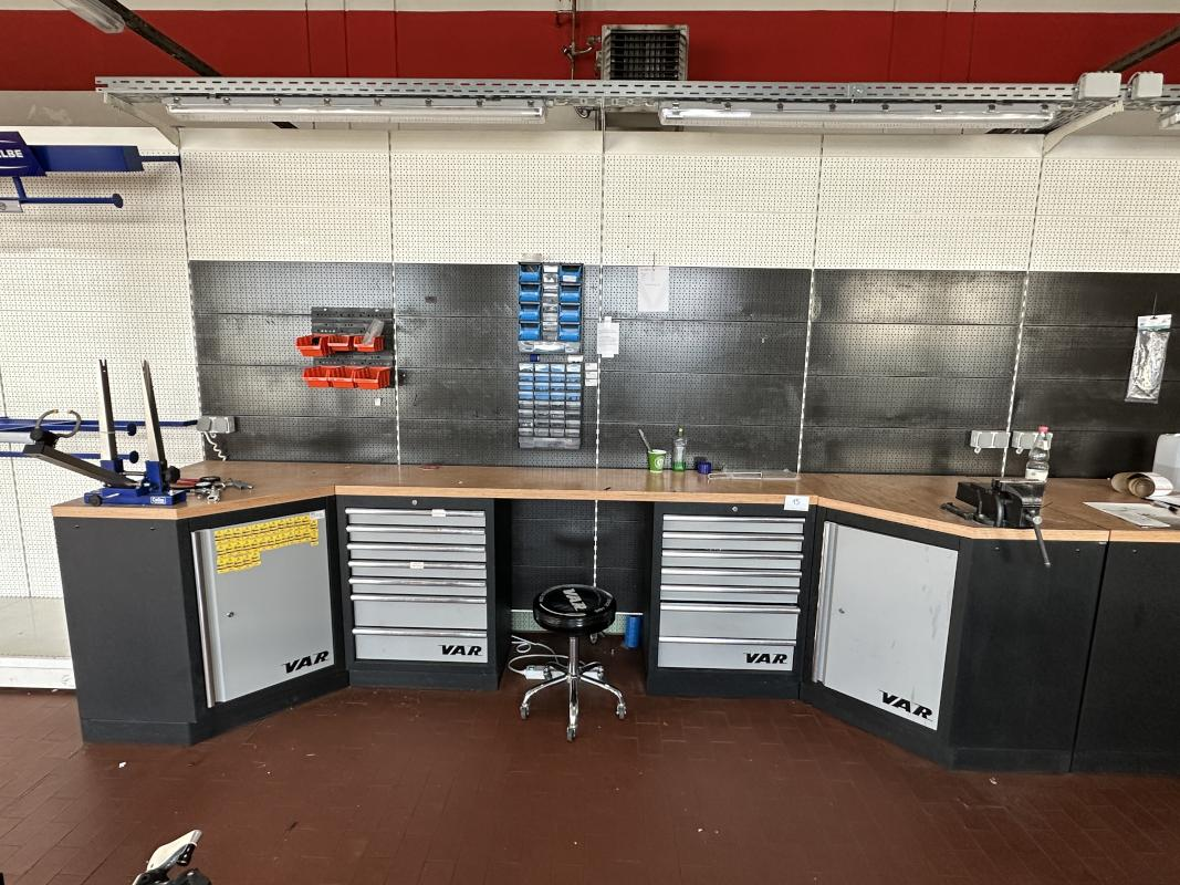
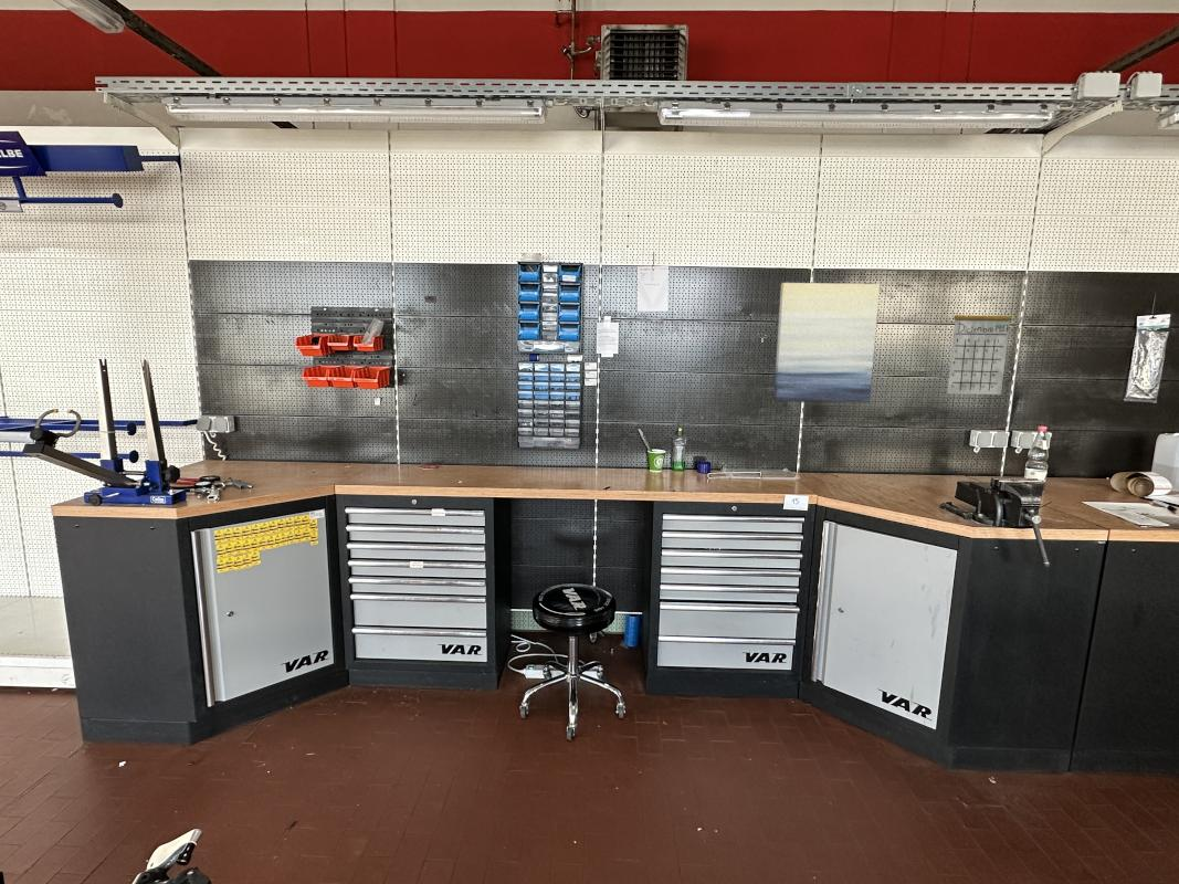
+ calendar (979, 346)
+ wall art (825, 344)
